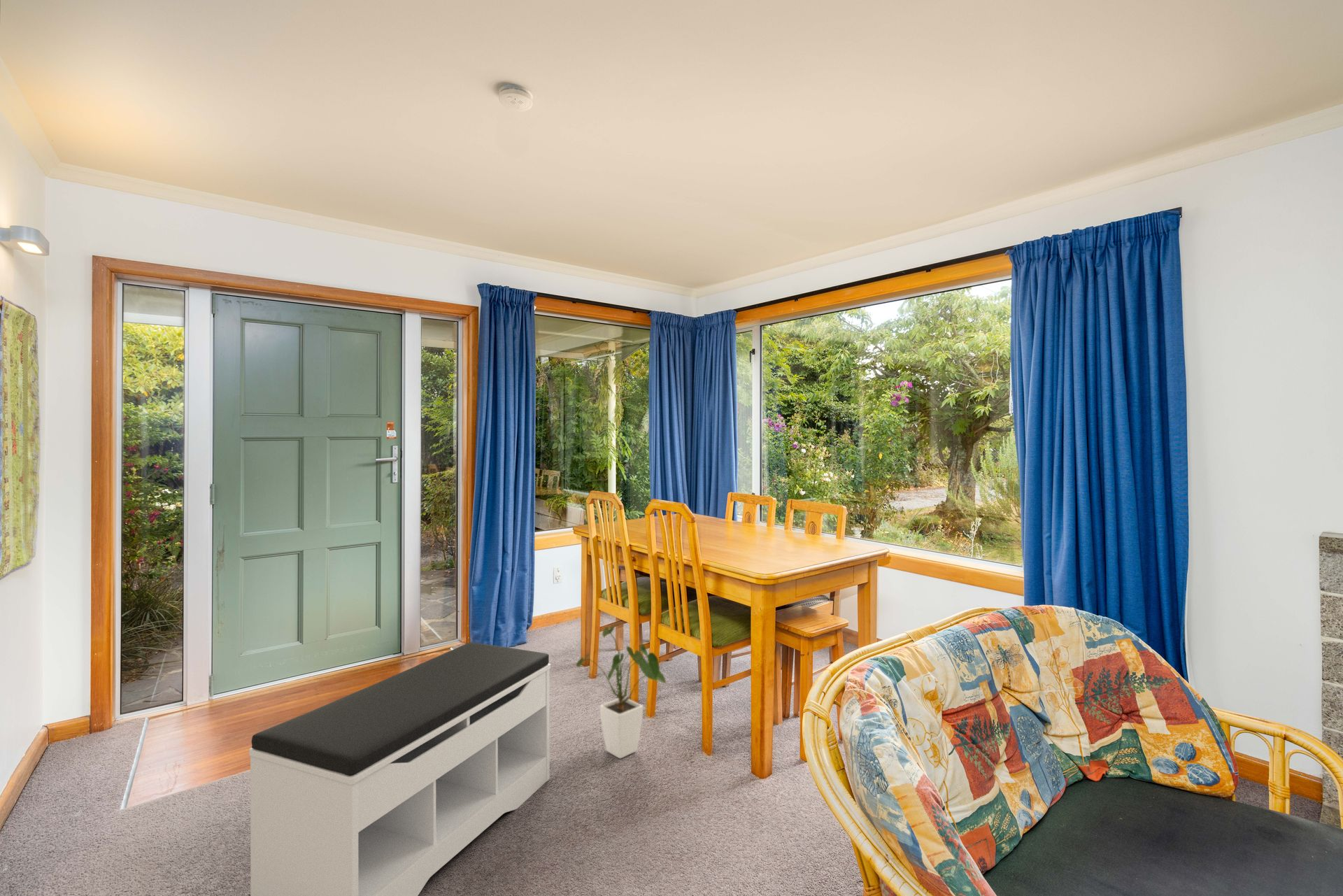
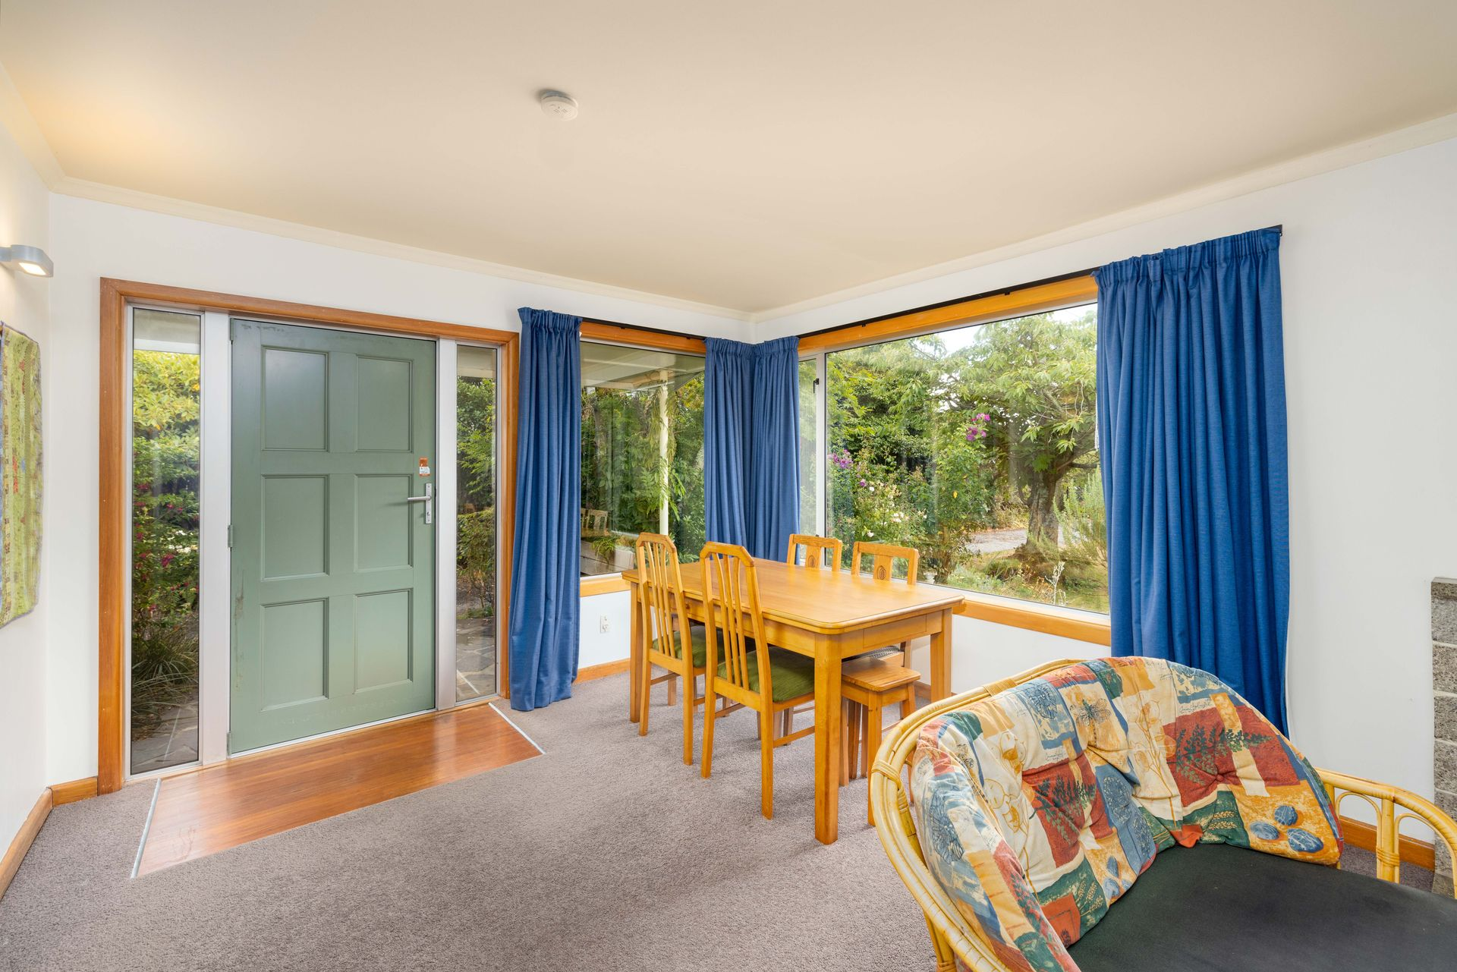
- house plant (616, 697)
- bench (425, 760)
